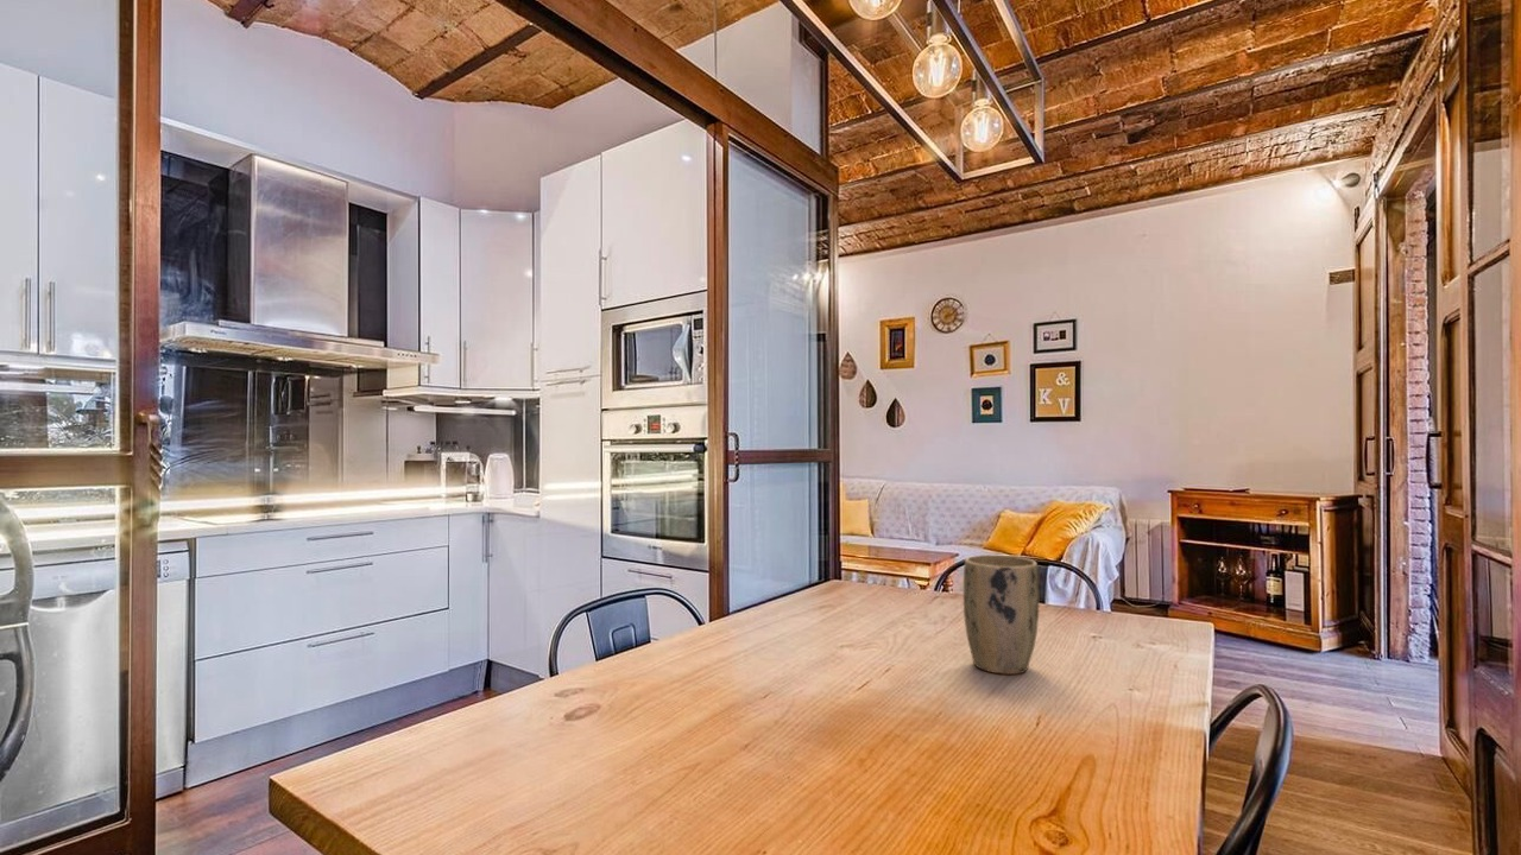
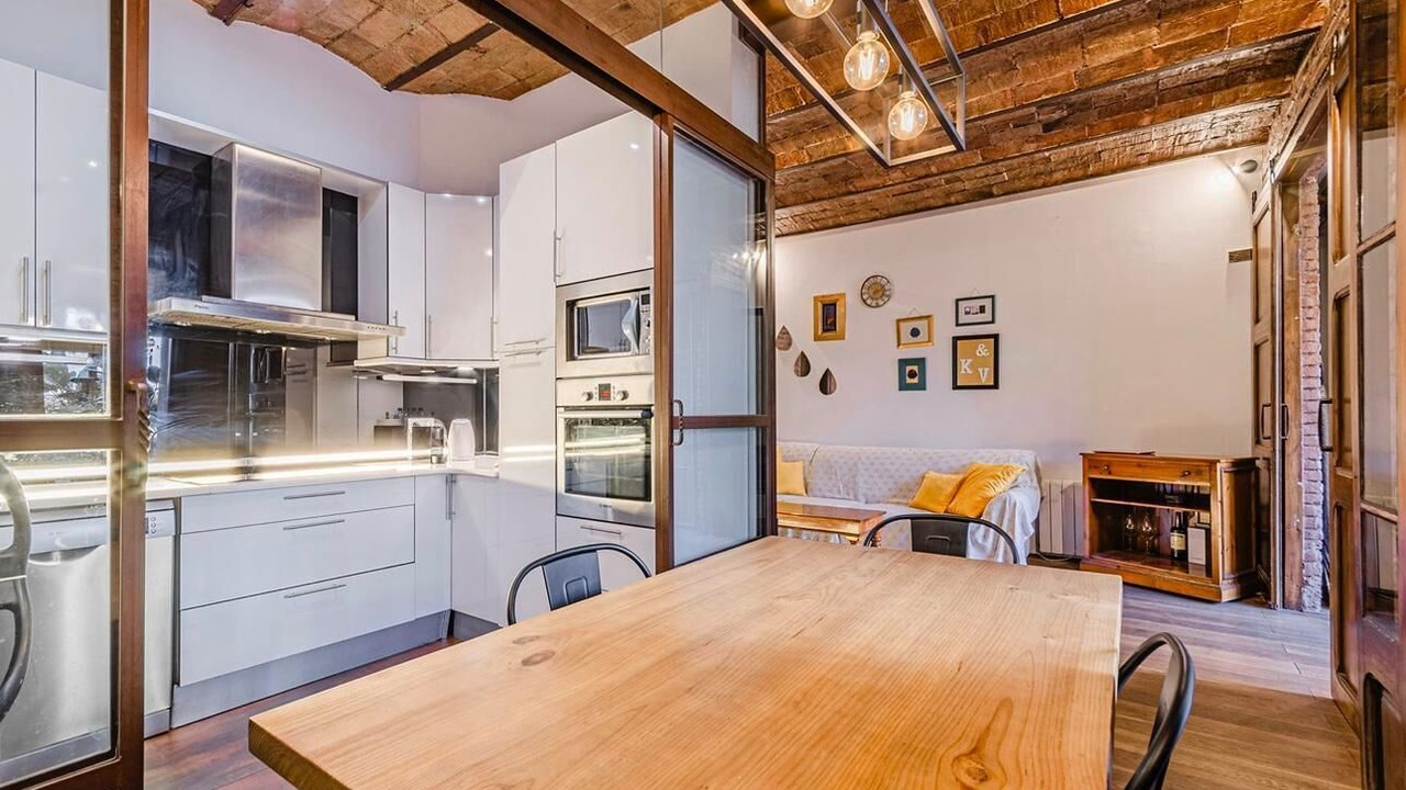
- plant pot (1001, 613)
